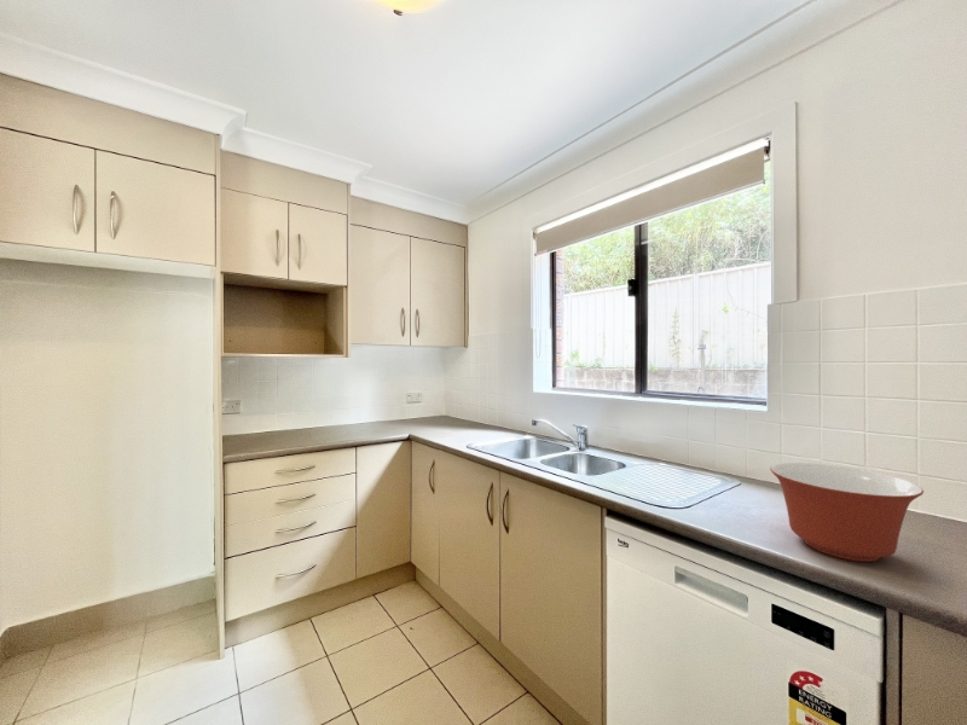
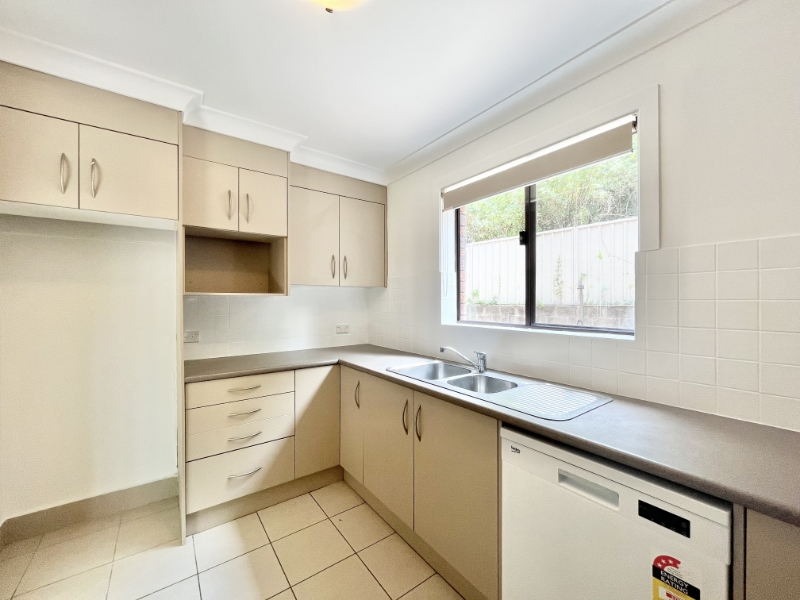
- mixing bowl (839, 511)
